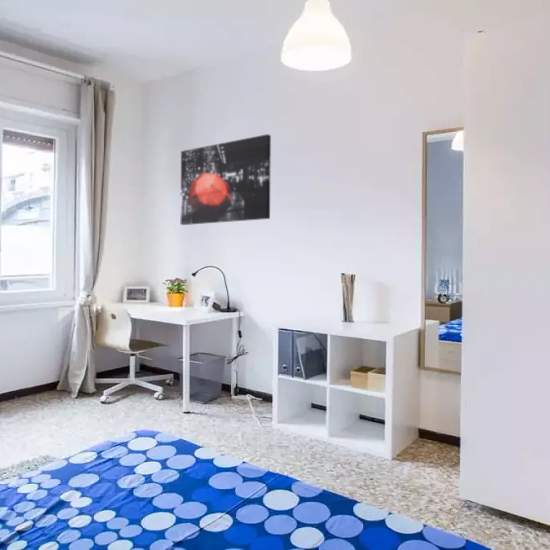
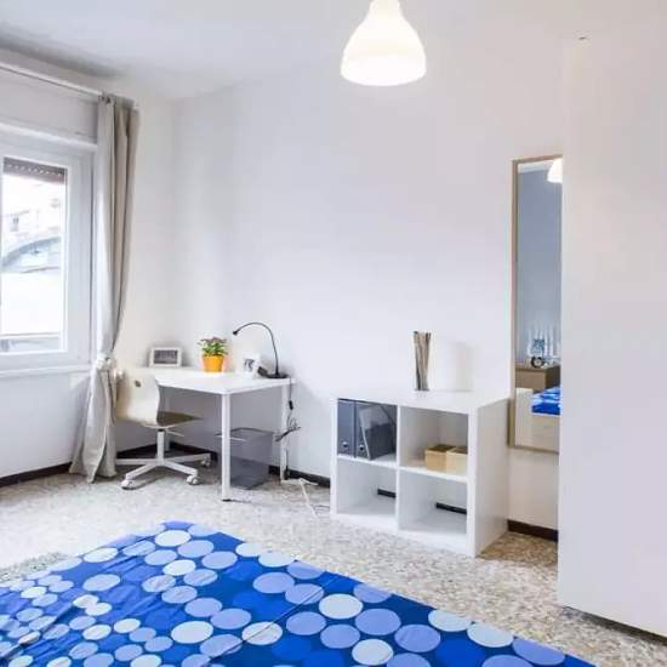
- wall art (222, 182)
